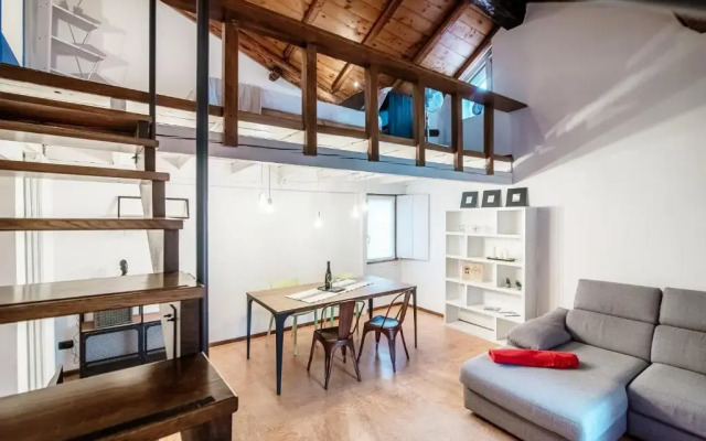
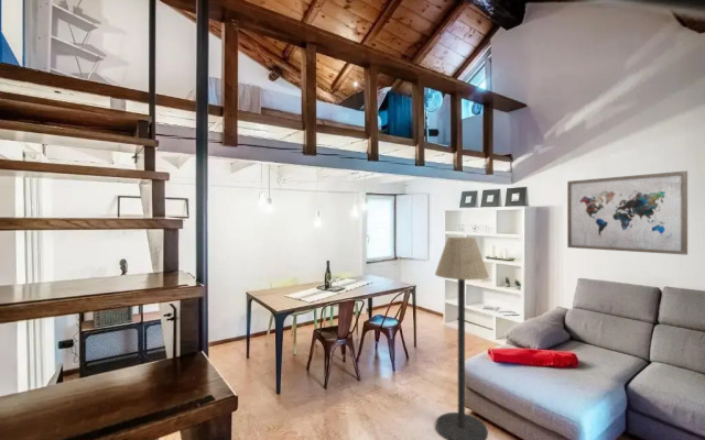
+ wall art (620, 213)
+ floor lamp (460, 332)
